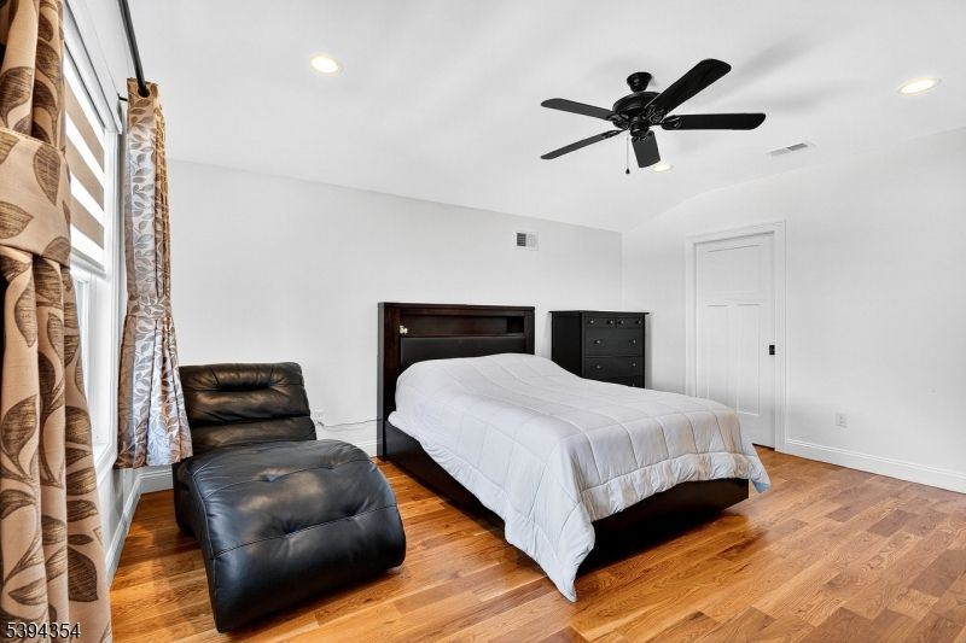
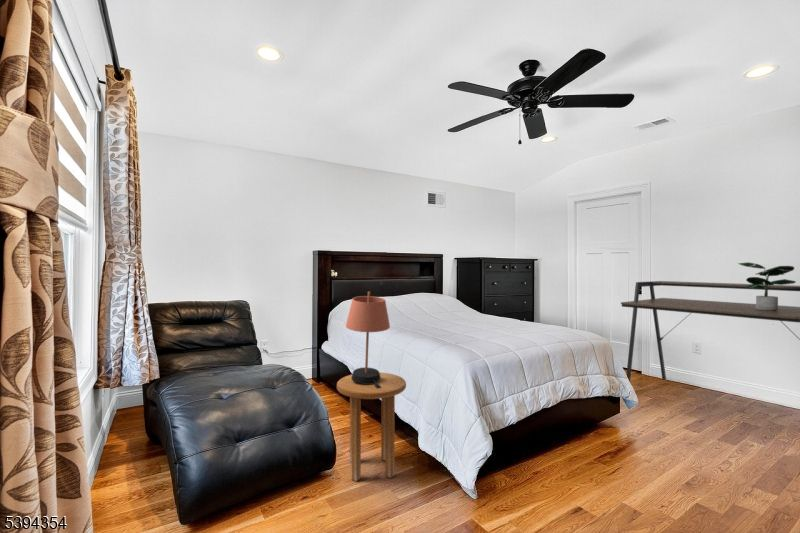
+ potted plant (765, 285)
+ desk (721, 315)
+ table lamp (367, 337)
+ side table (381, 424)
